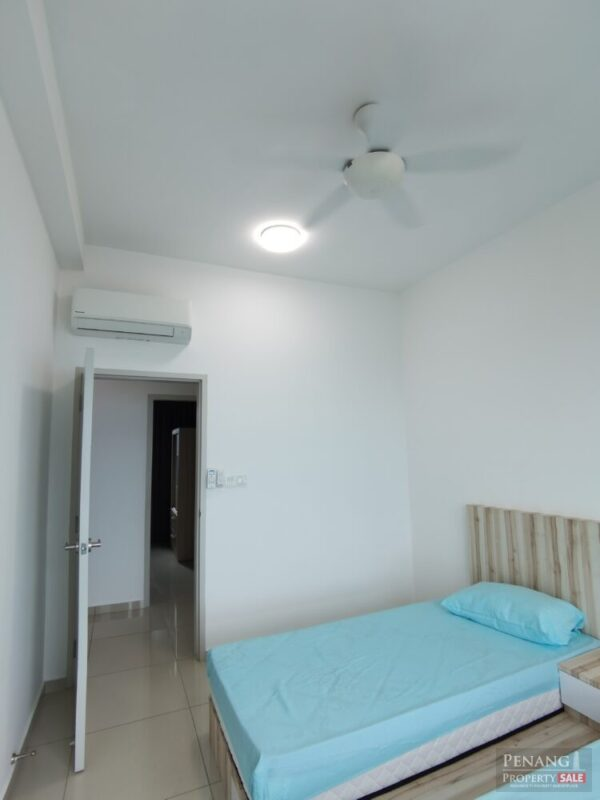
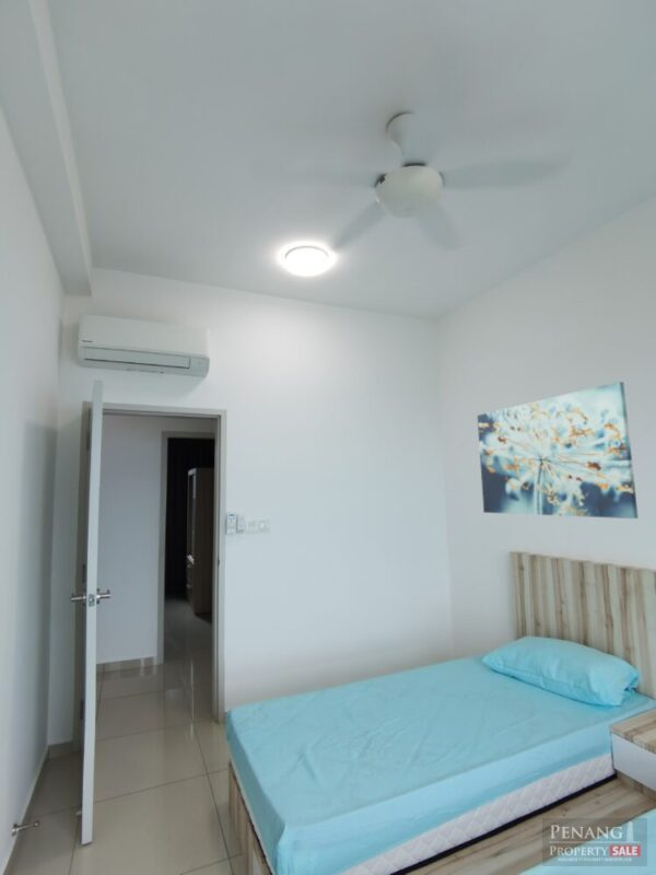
+ wall art (542, 457)
